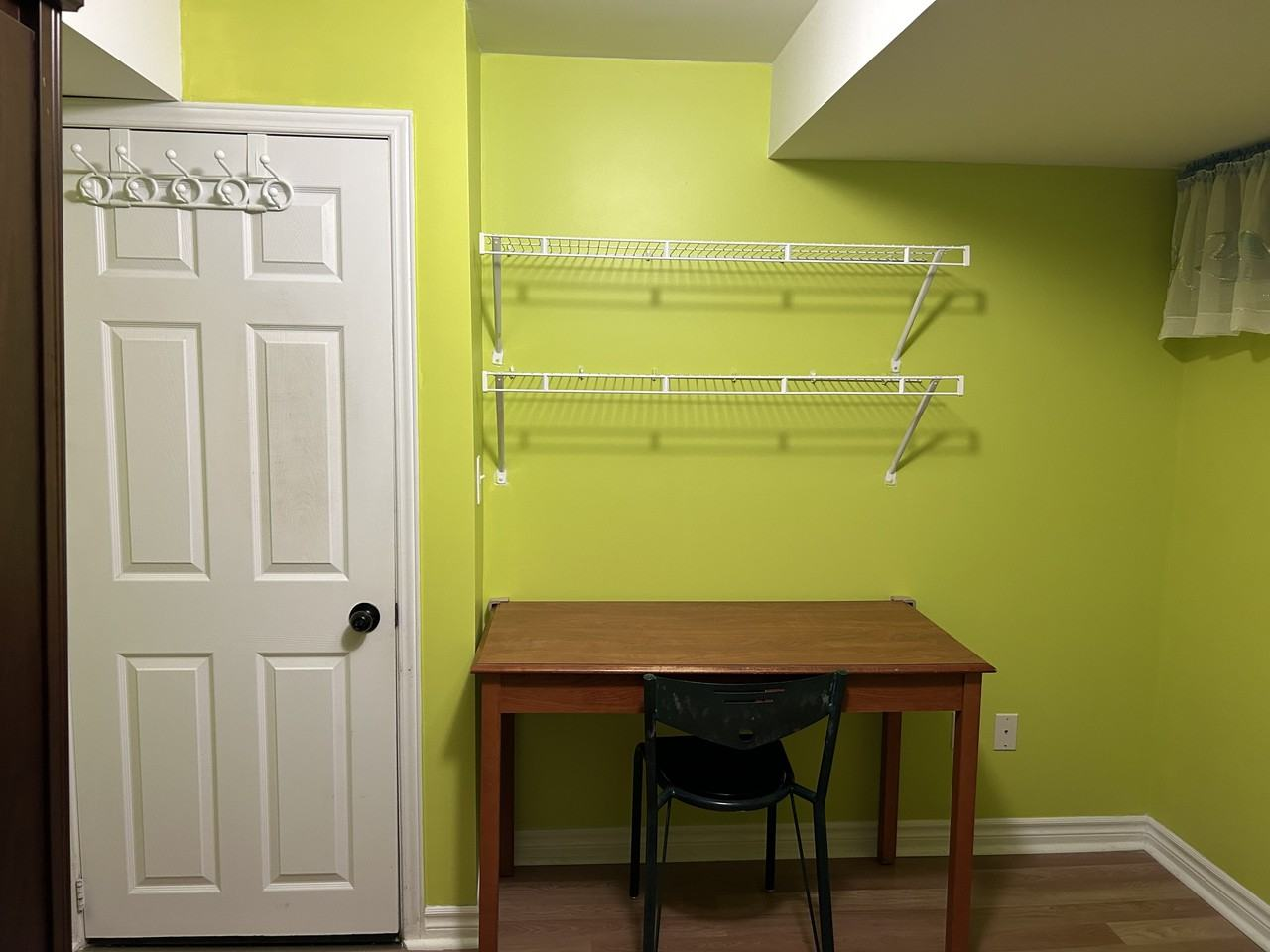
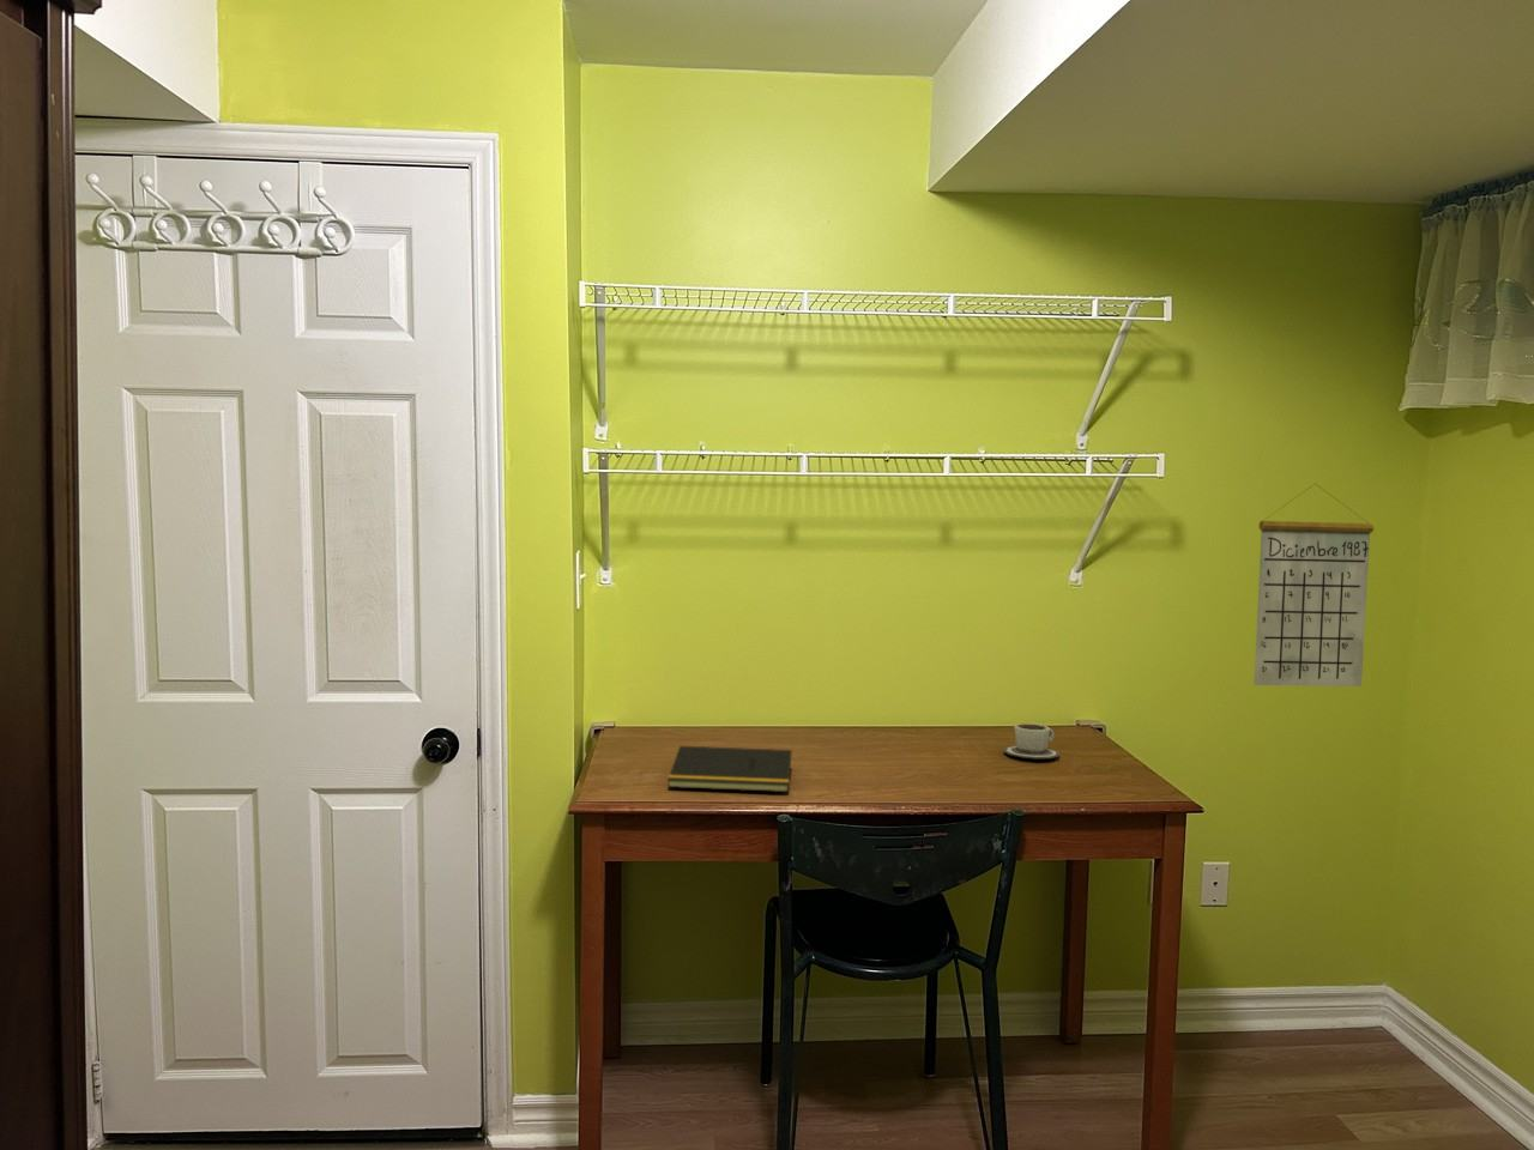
+ calendar (1312, 585)
+ cup (1030, 740)
+ notepad (731, 767)
